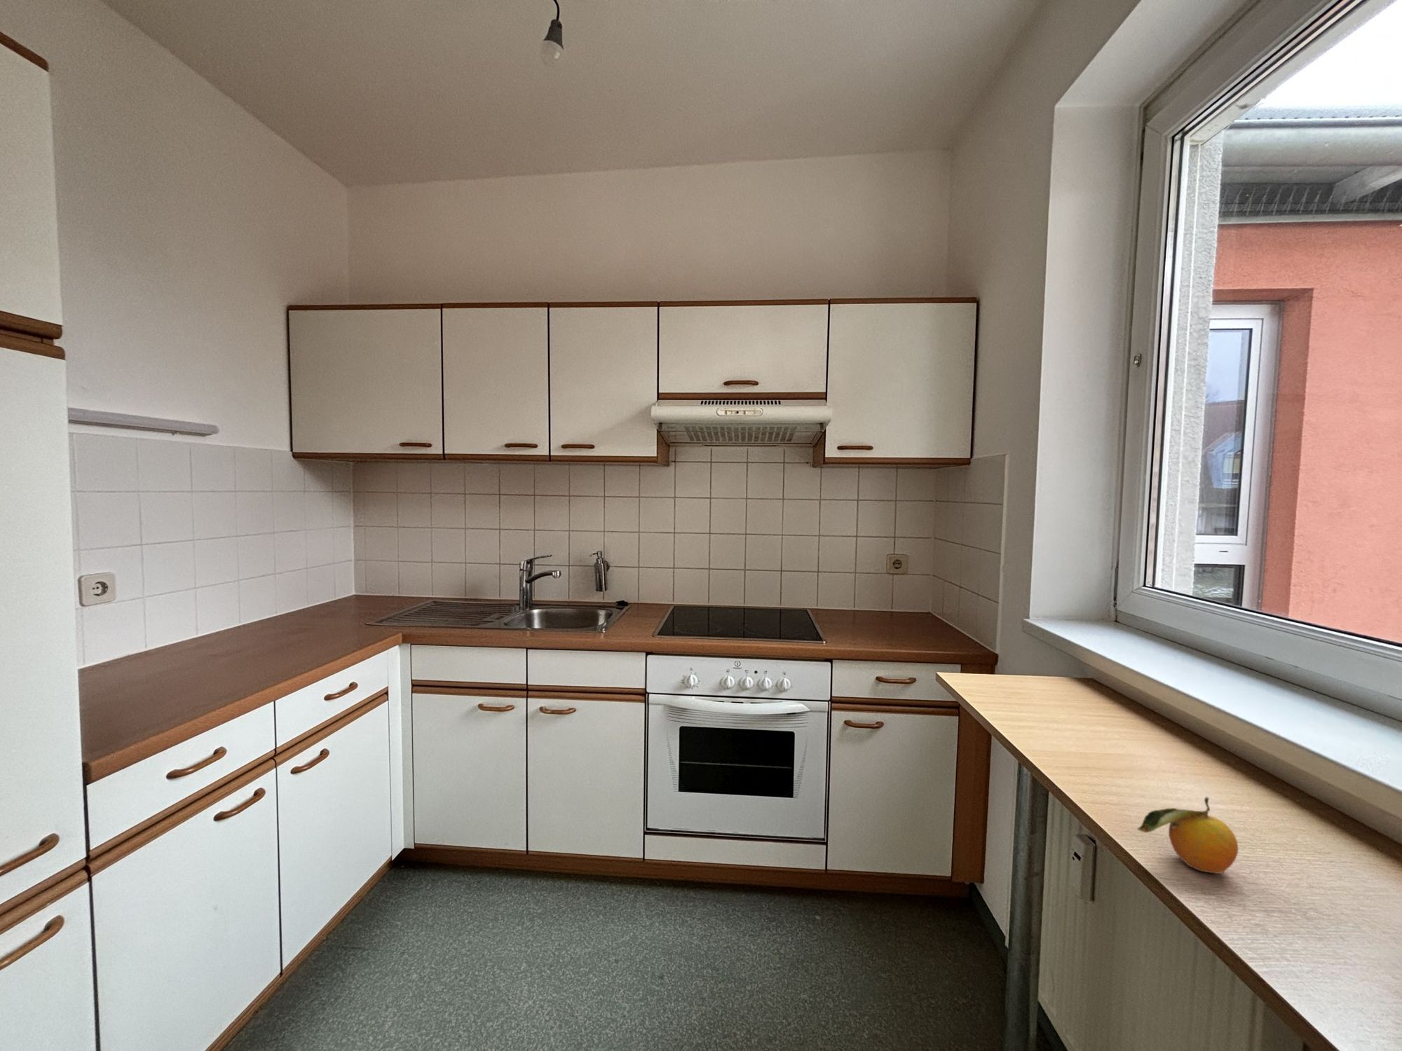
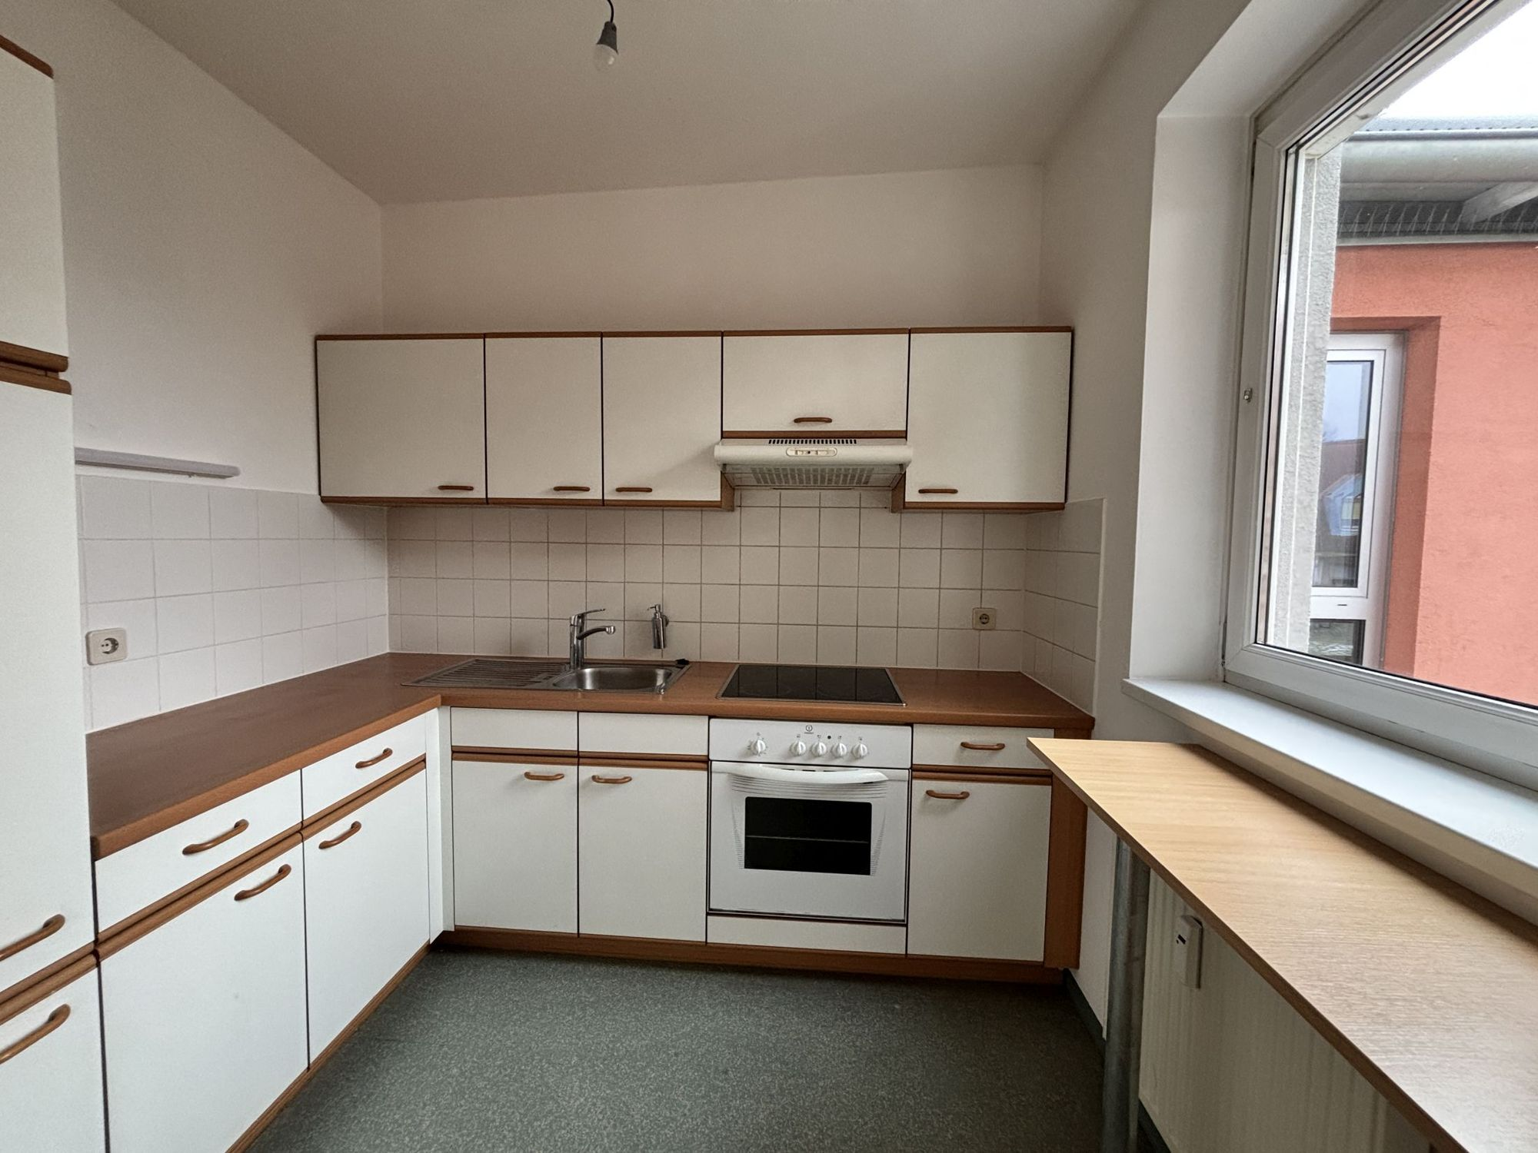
- fruit (1185, 828)
